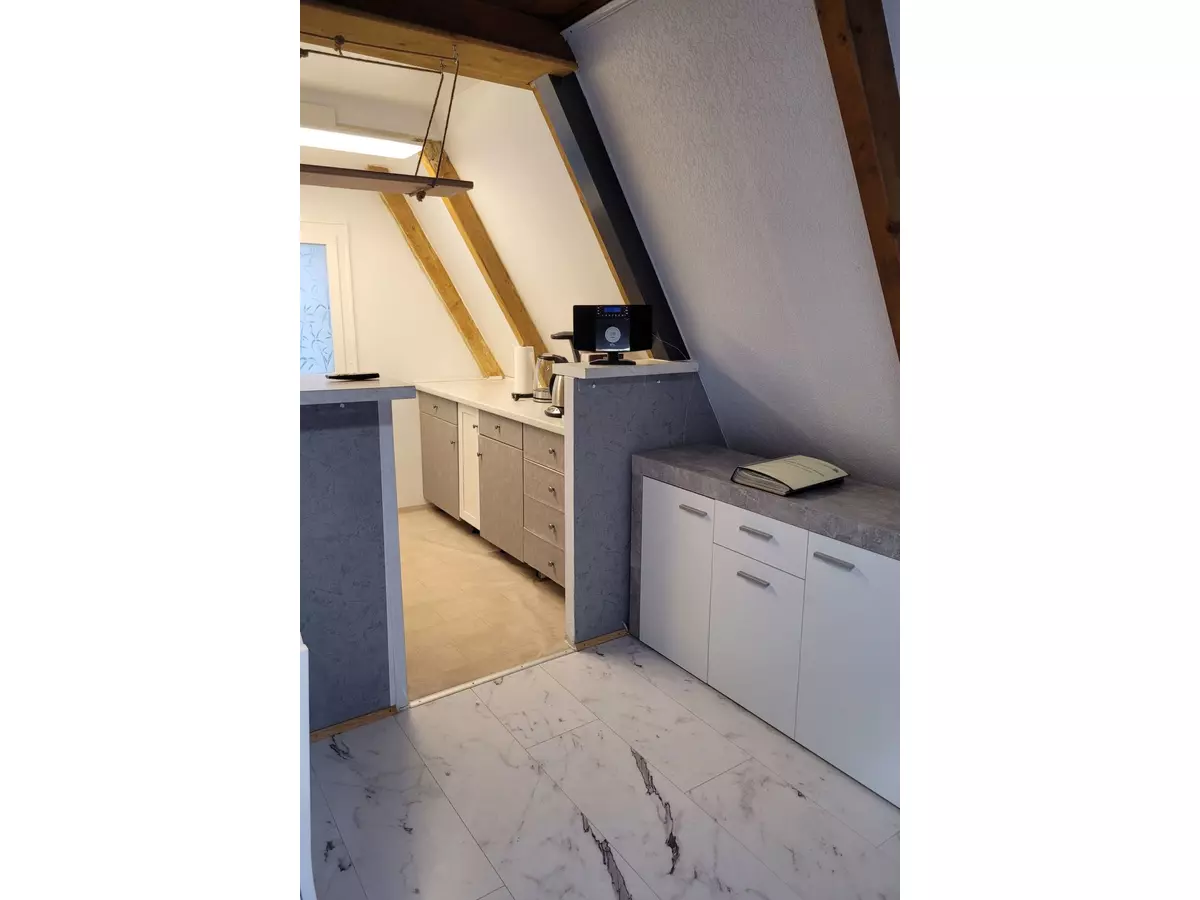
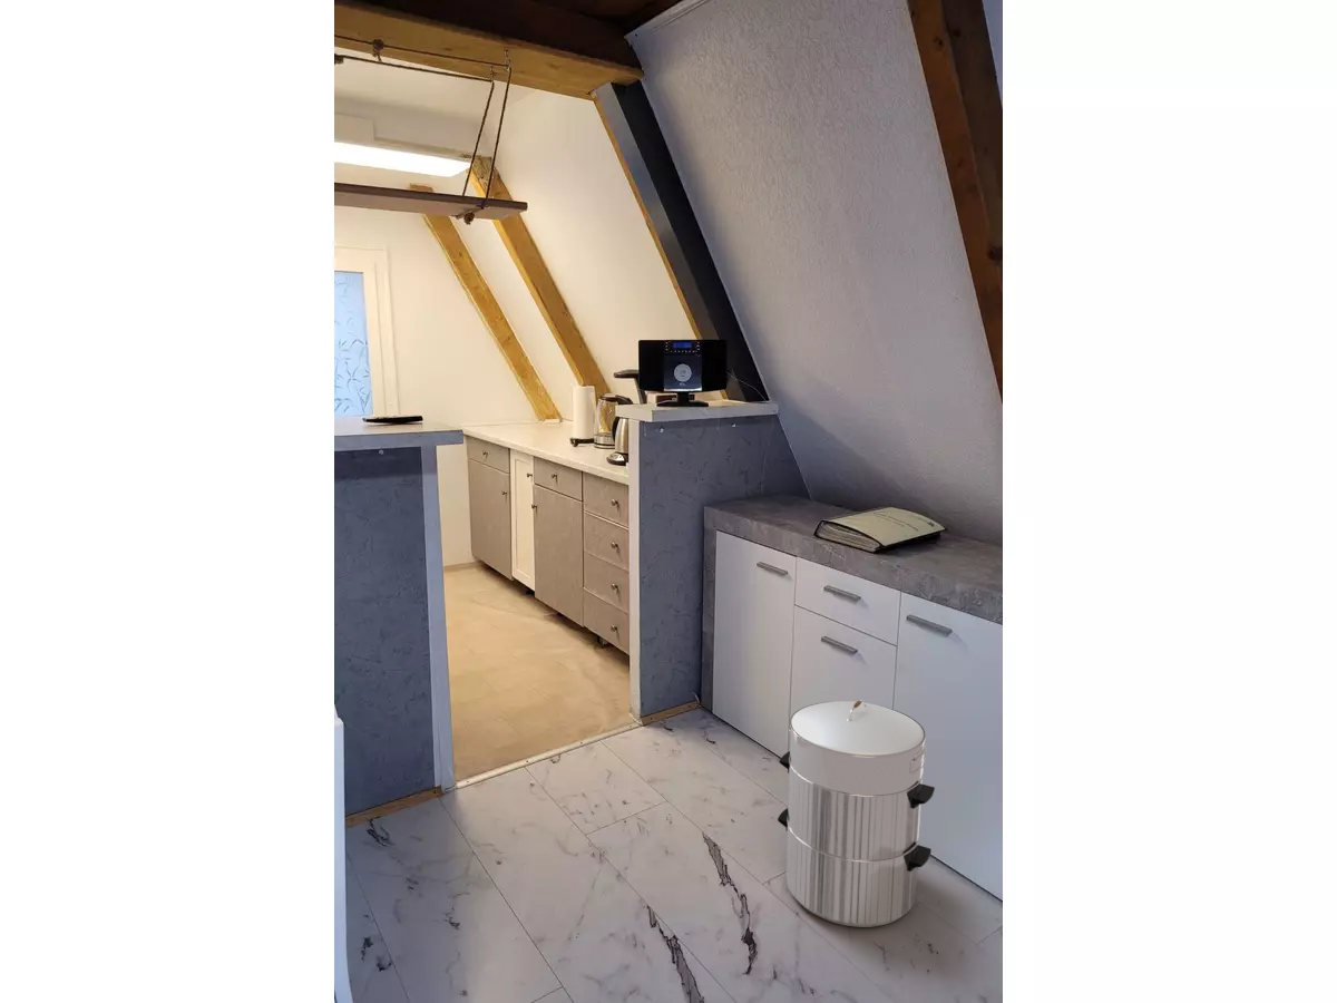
+ waste bin (853, 797)
